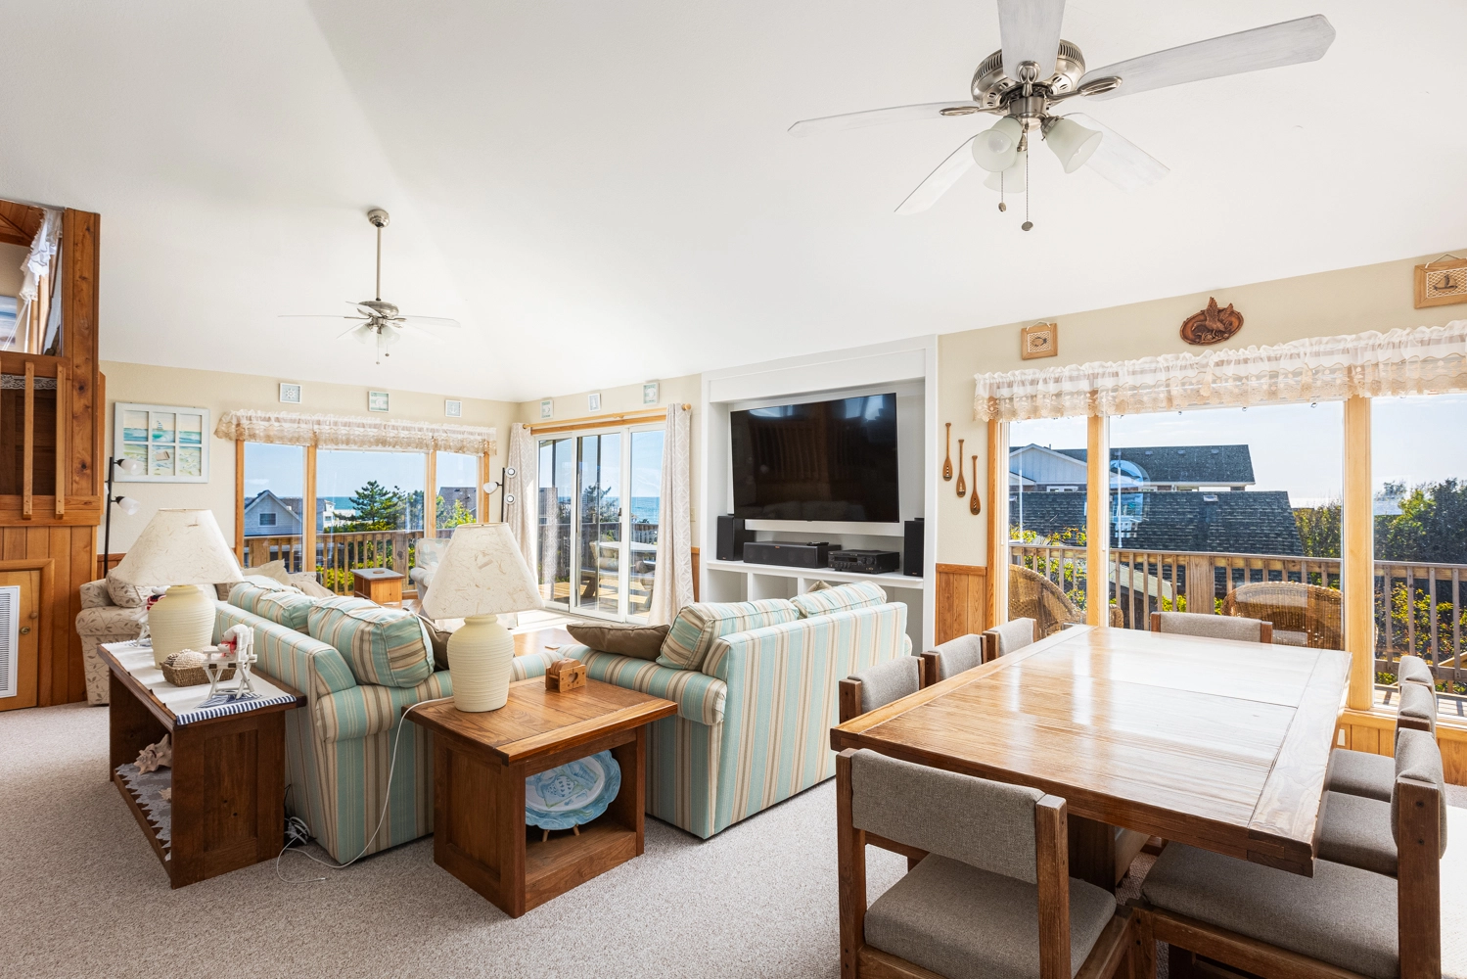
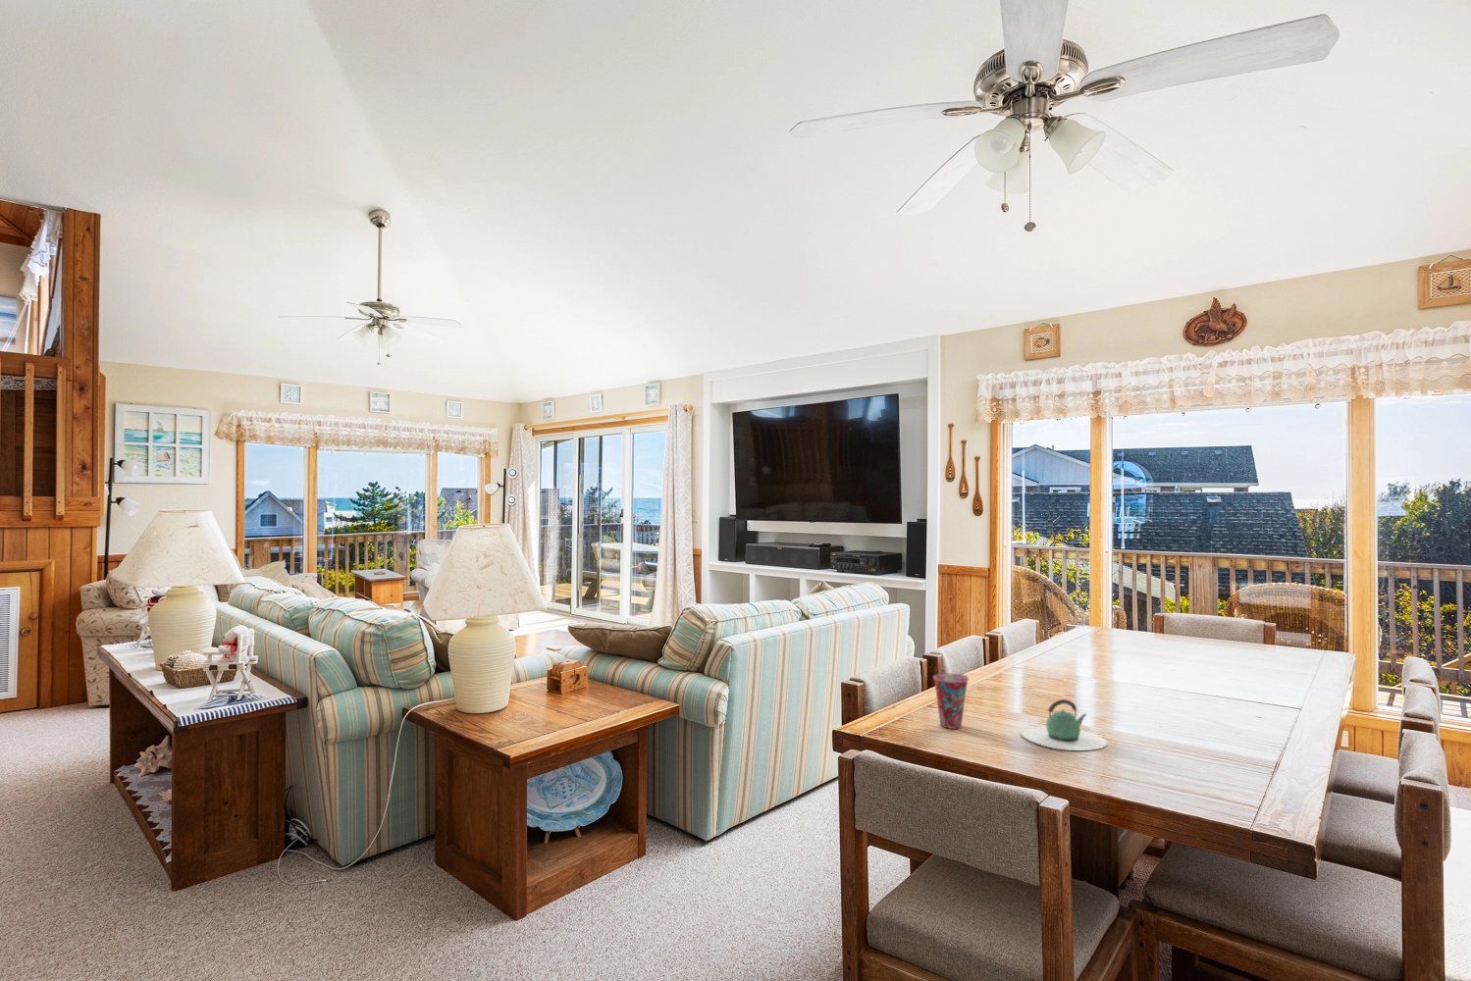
+ cup (951, 701)
+ teapot (1062, 718)
